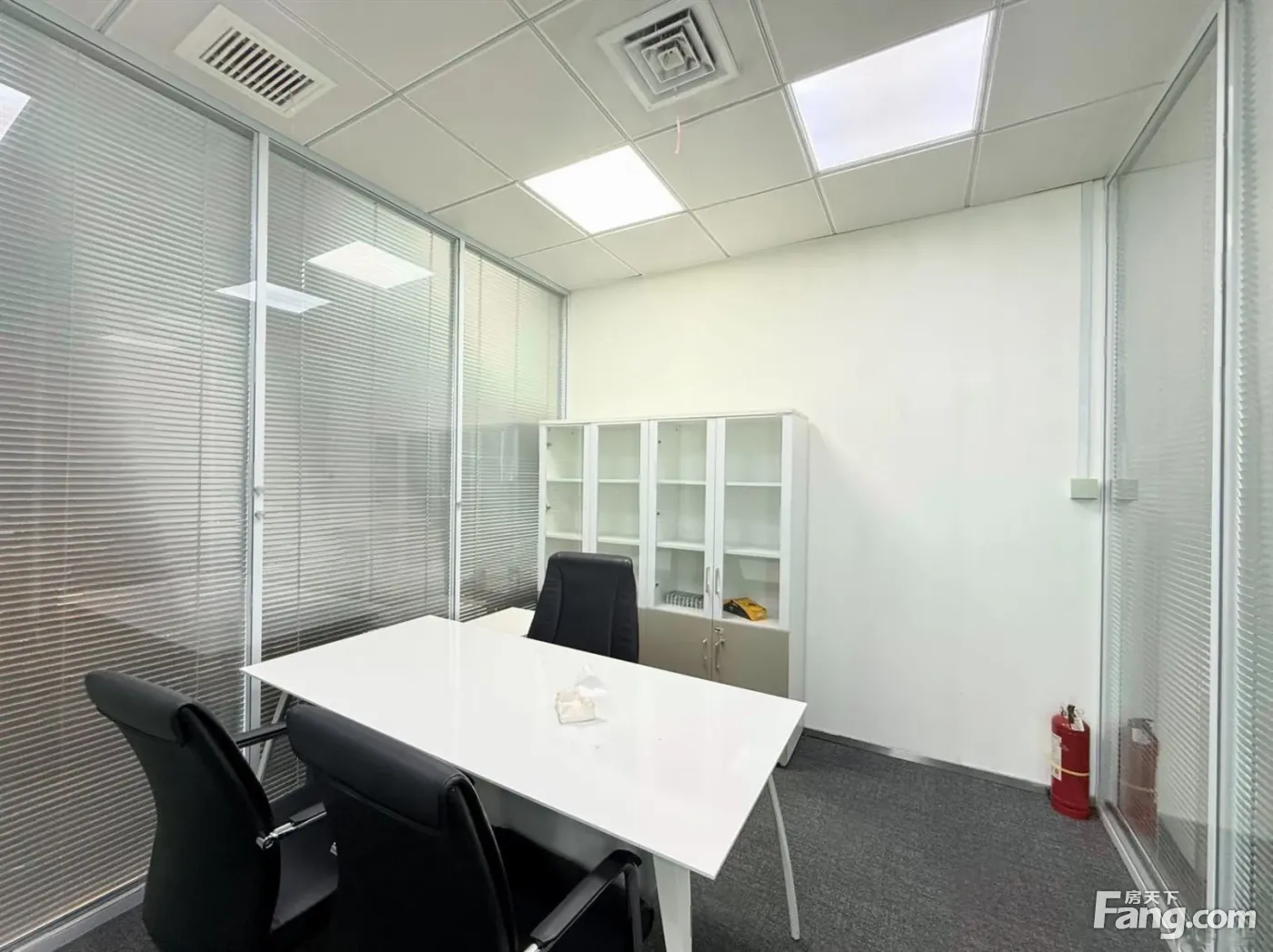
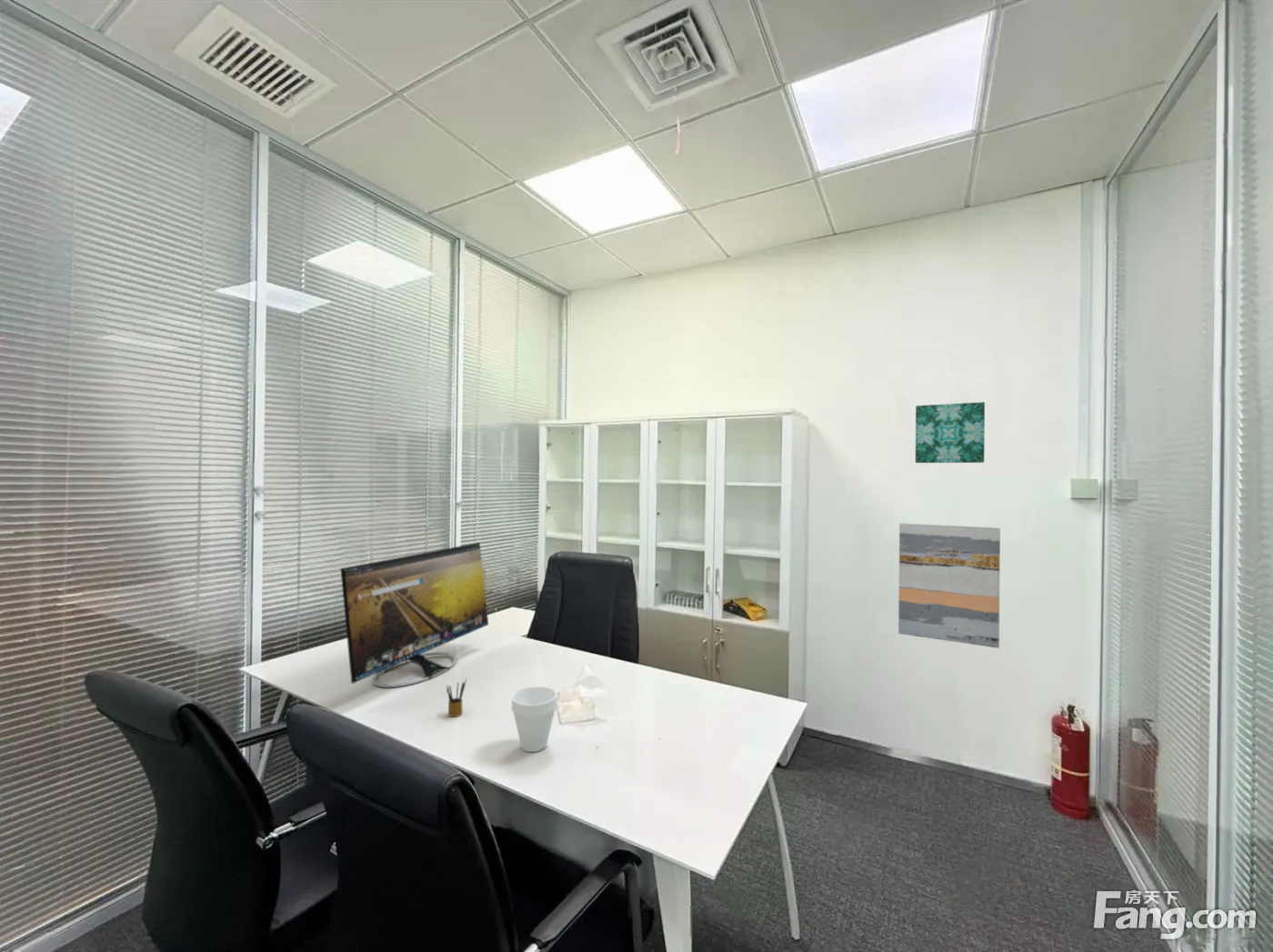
+ wall art (947, 582)
+ wall art (948, 433)
+ computer monitor (426, 612)
+ pencil box (455, 698)
+ cup (534, 720)
